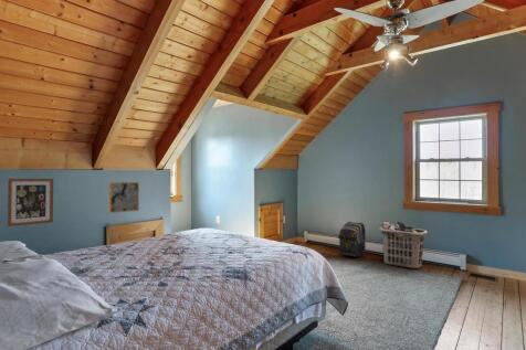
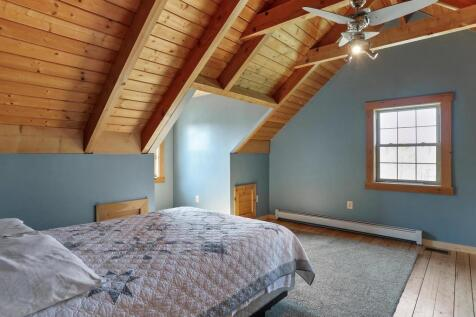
- wall art (31, 201)
- backpack (353, 238)
- wall art (124, 197)
- clothes hamper (402, 243)
